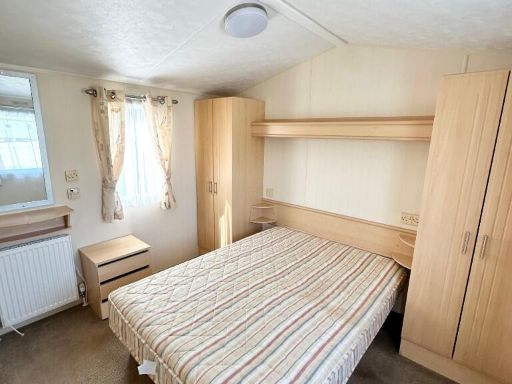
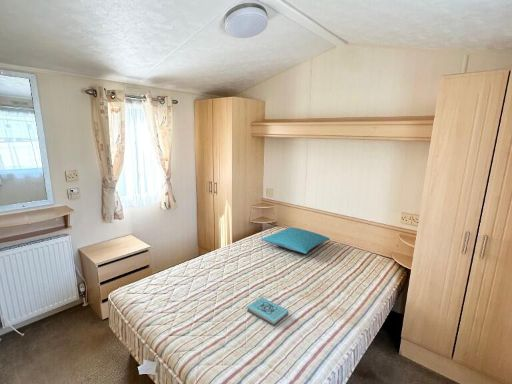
+ book (267, 310)
+ pillow (295, 239)
